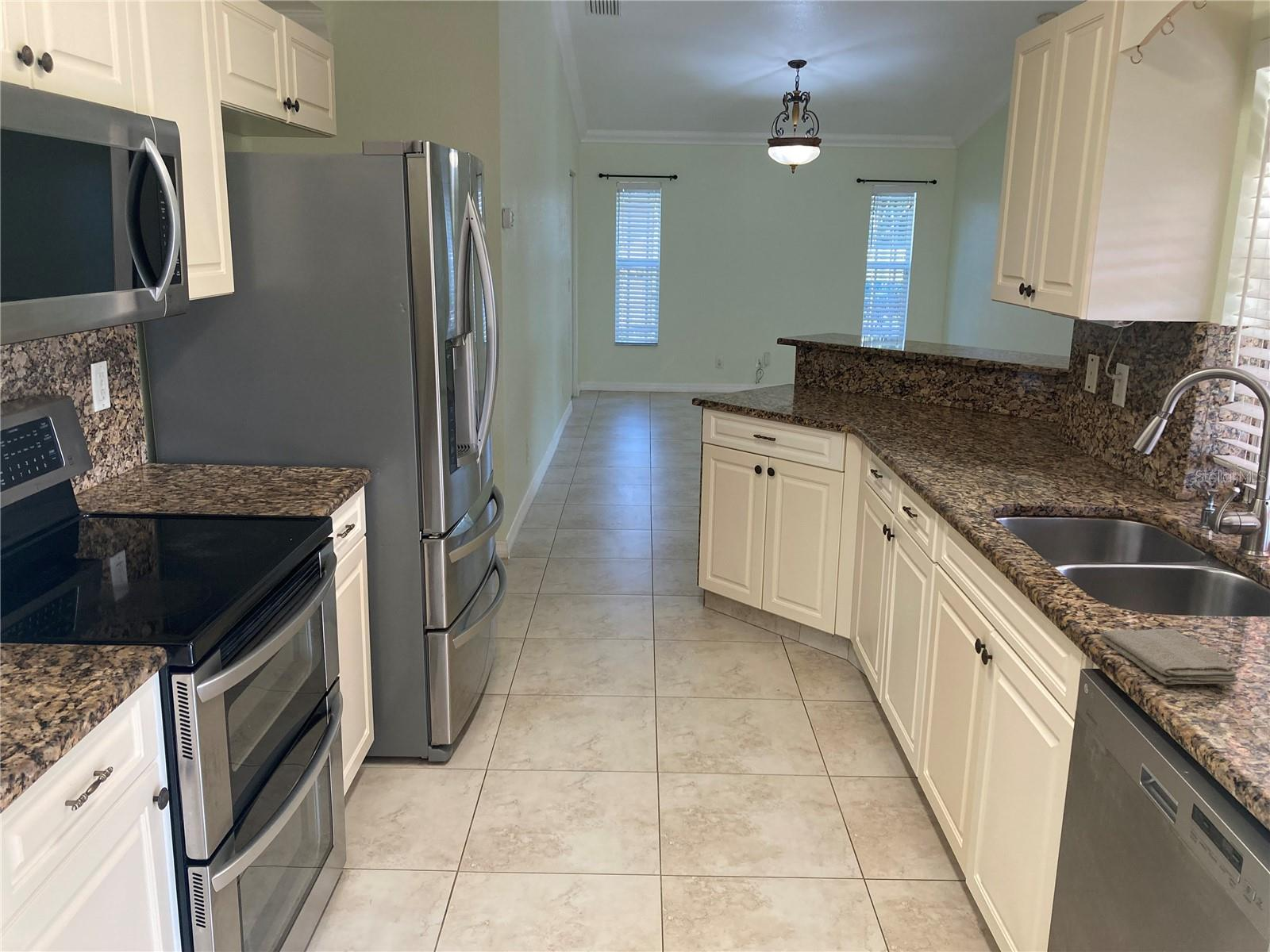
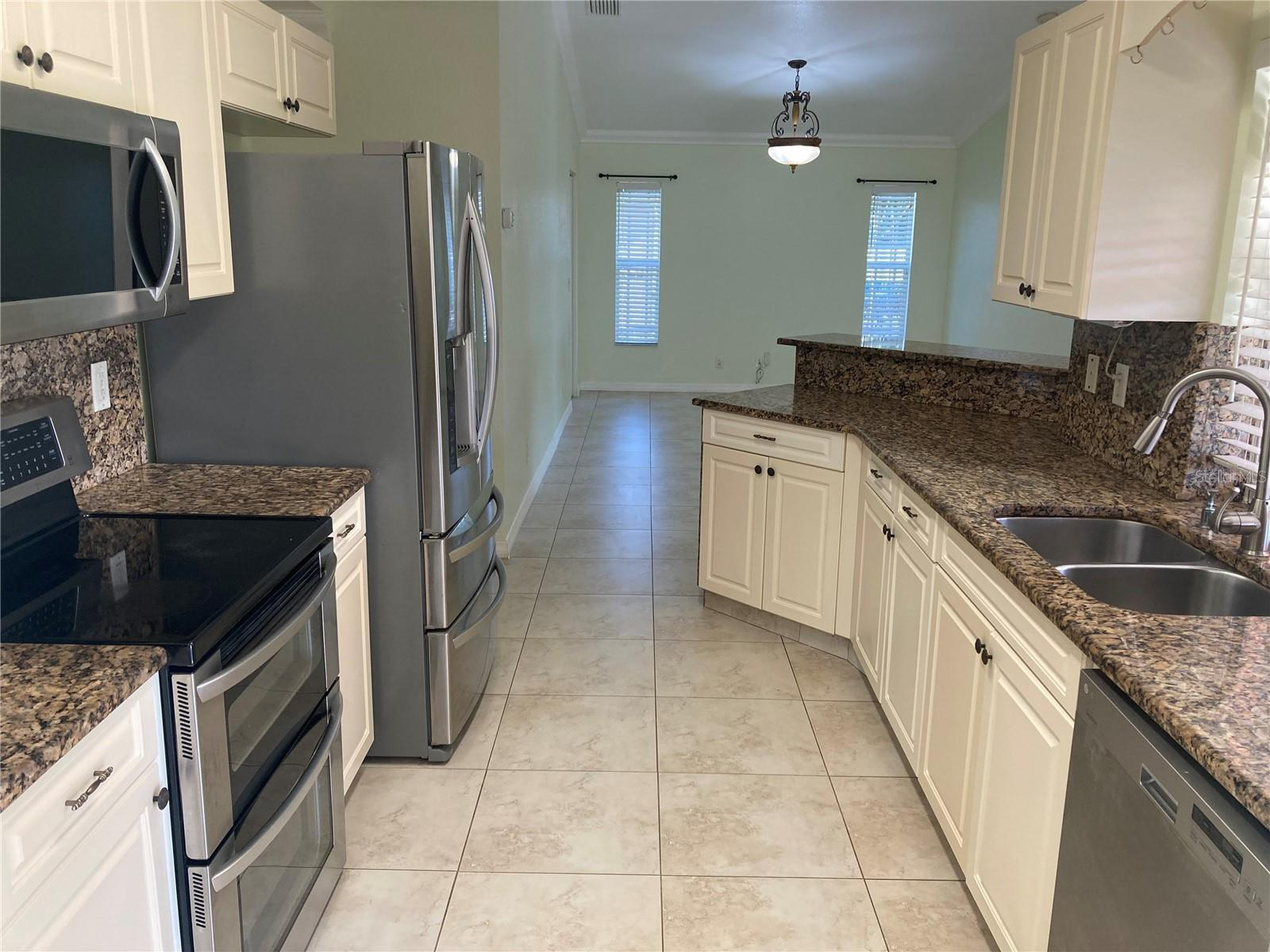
- washcloth (1166, 653)
